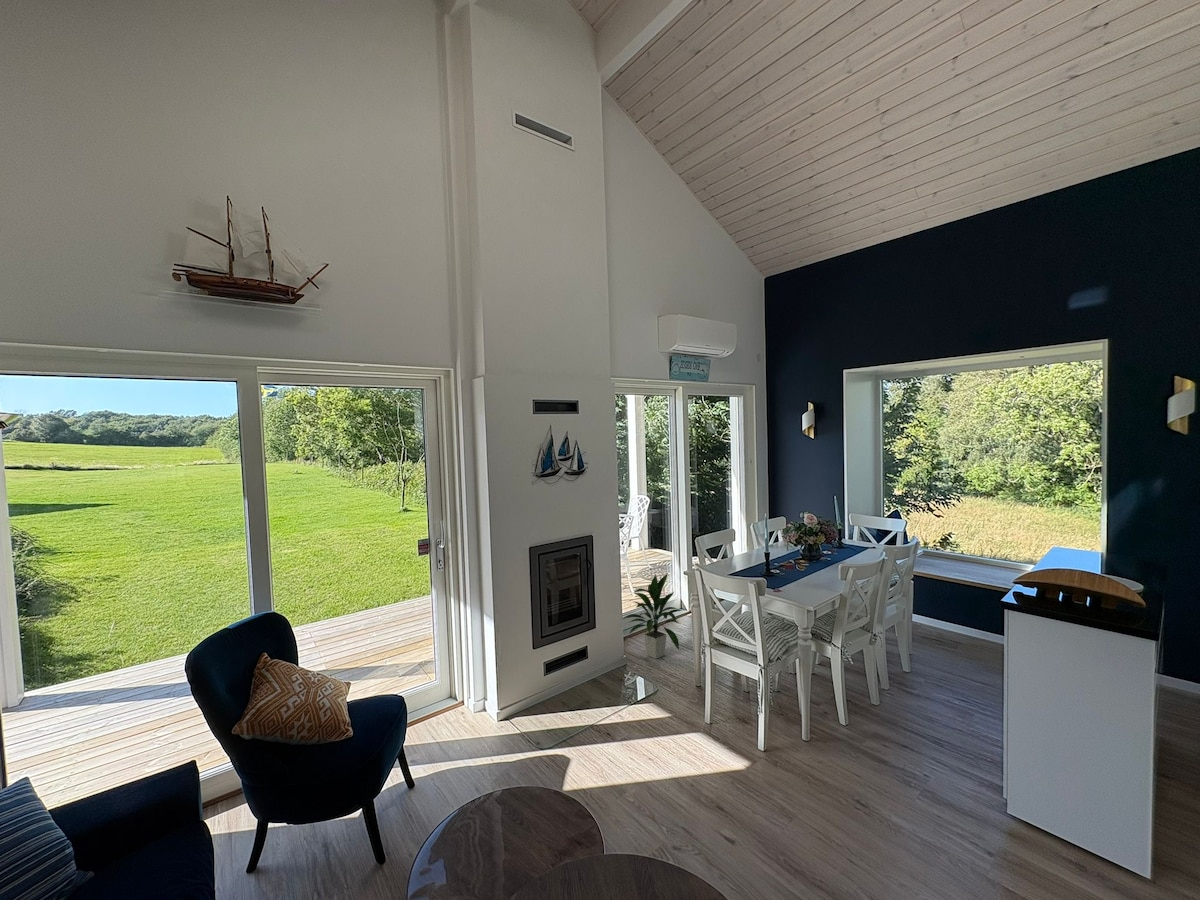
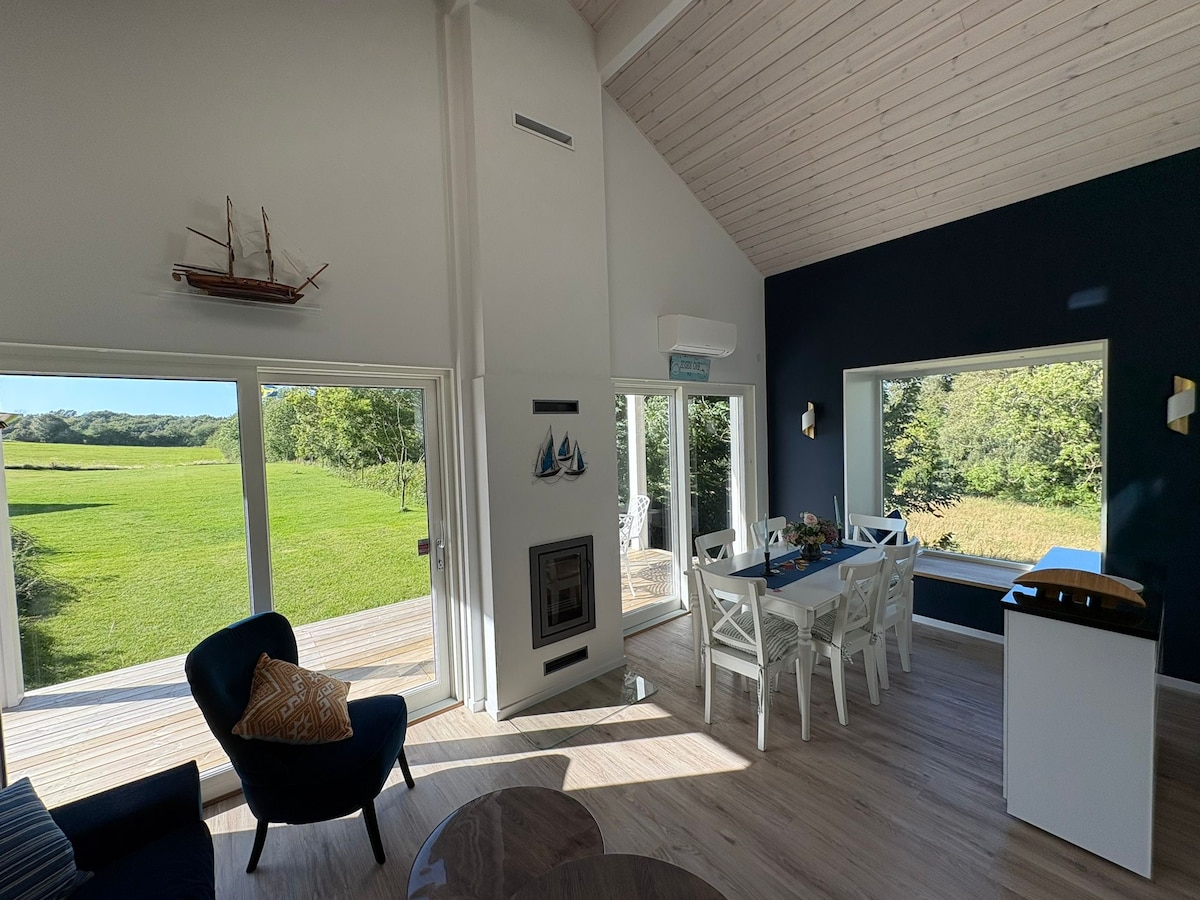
- indoor plant (655, 616)
